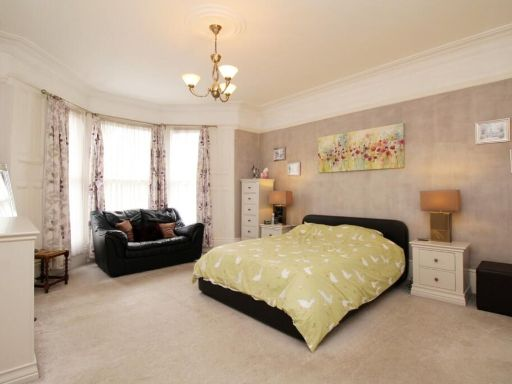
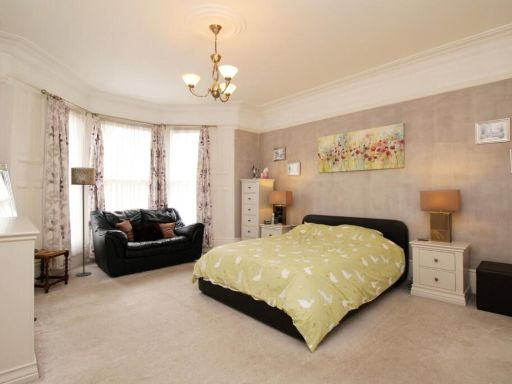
+ floor lamp (83, 221)
